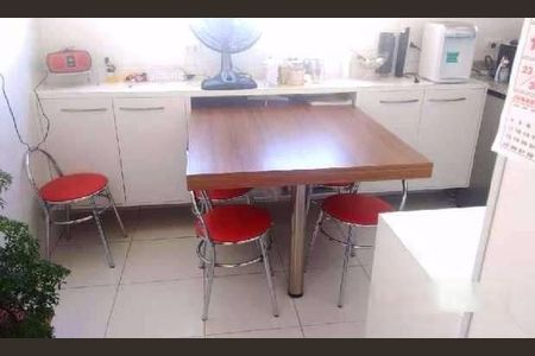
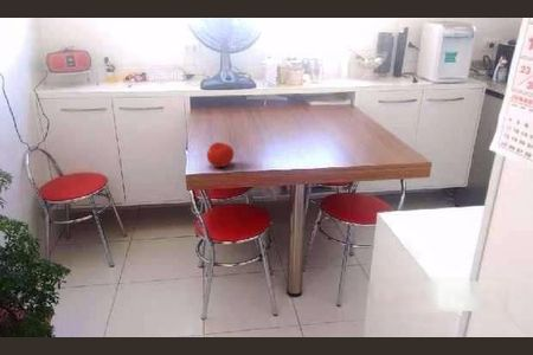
+ fruit (220, 153)
